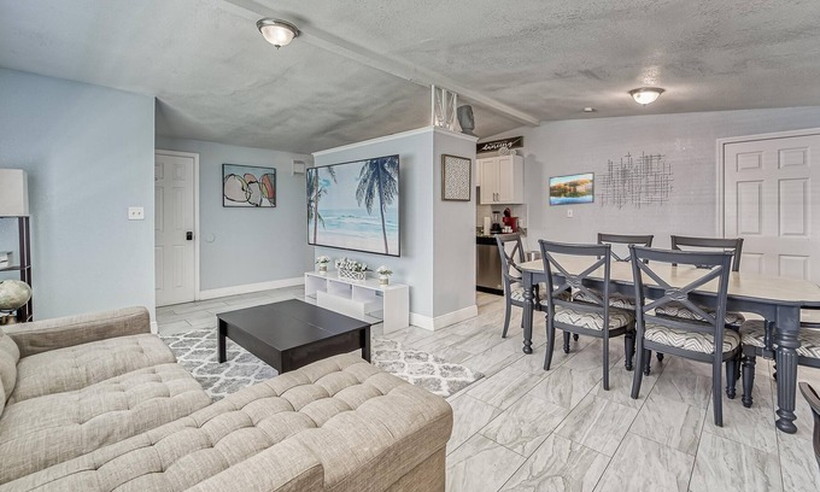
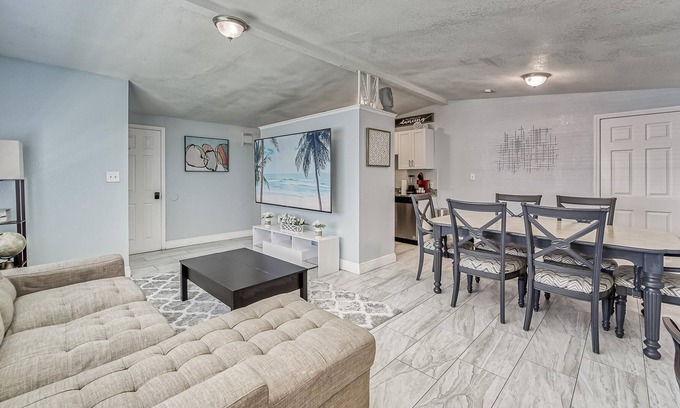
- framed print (570, 189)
